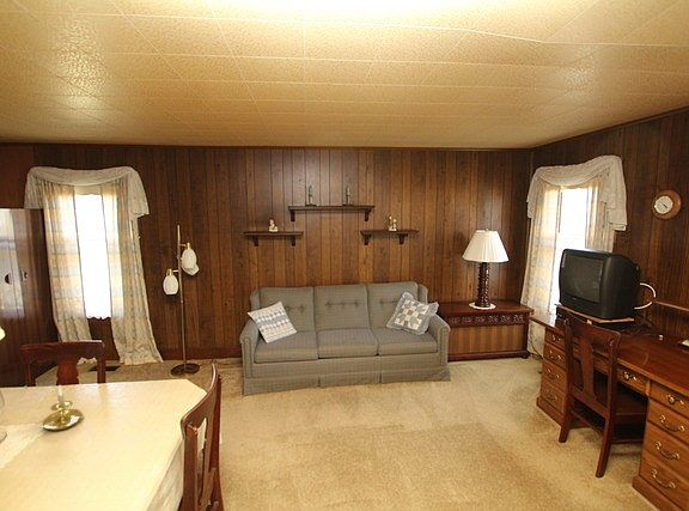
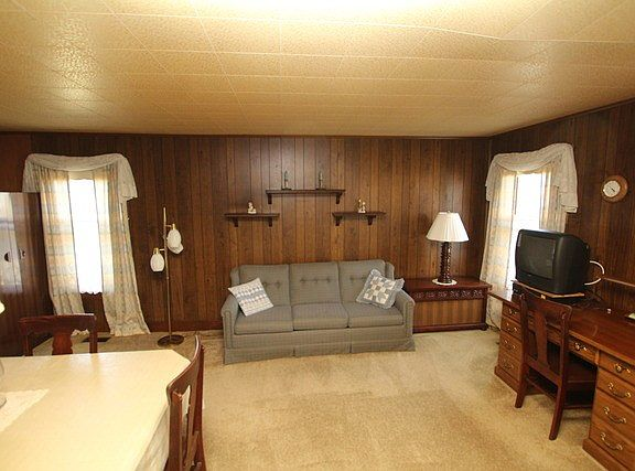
- candle holder (61, 402)
